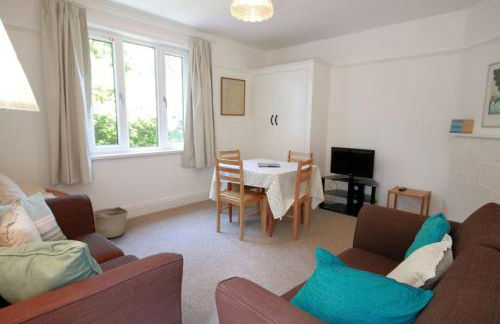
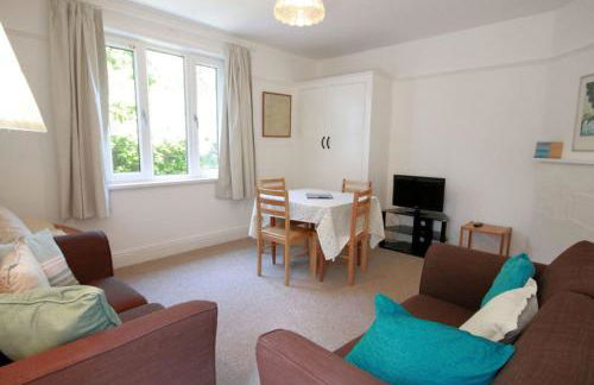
- basket (110, 221)
